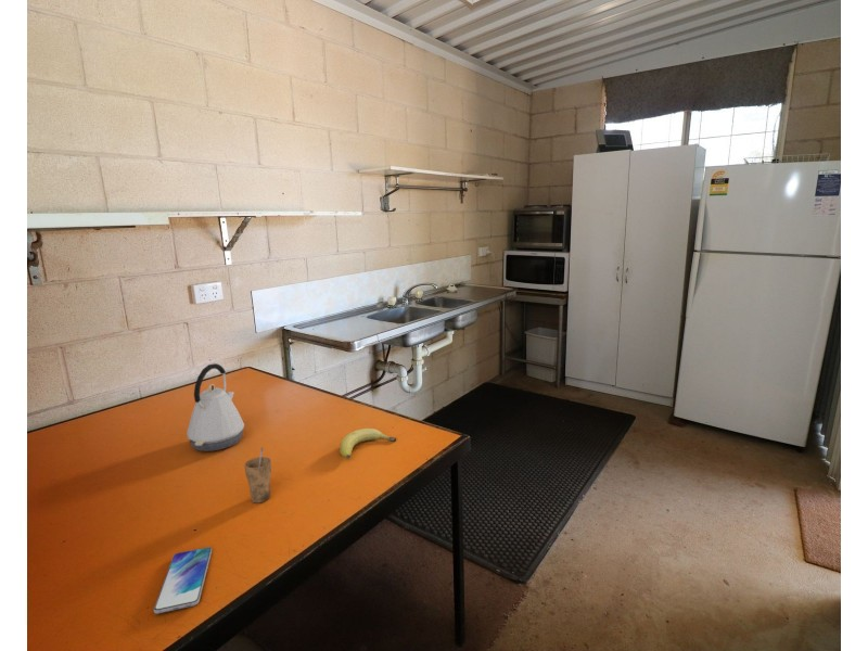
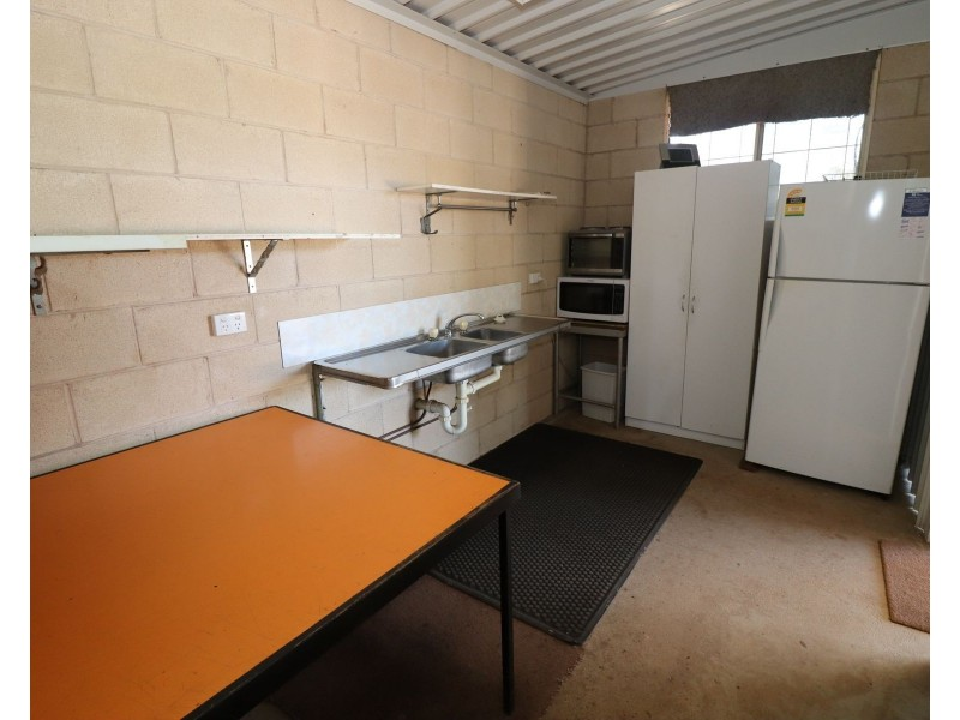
- fruit (363, 439)
- kettle (214, 403)
- cup (258, 475)
- smartphone (184, 577)
